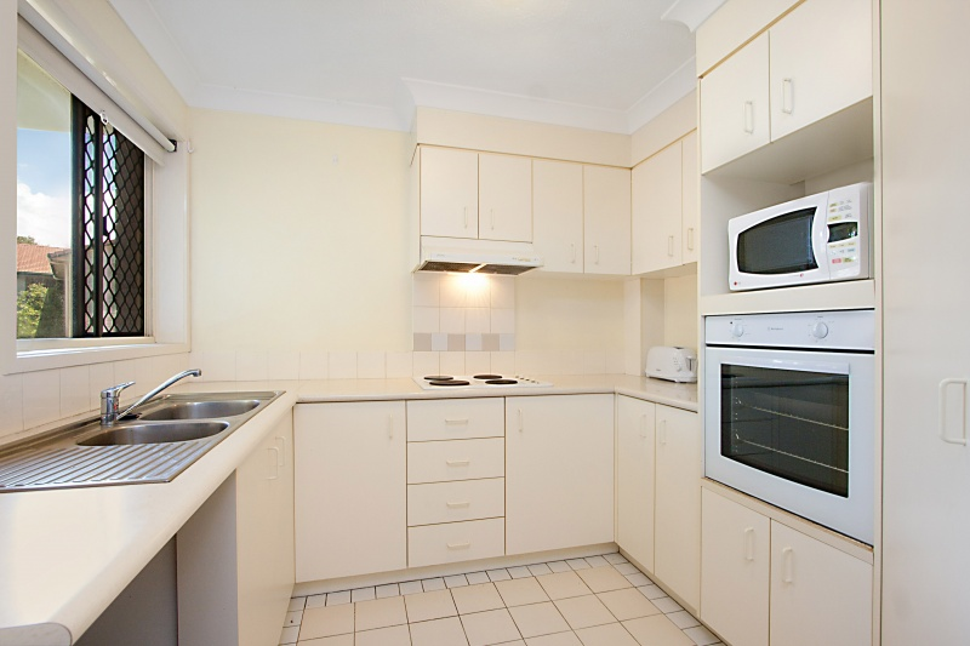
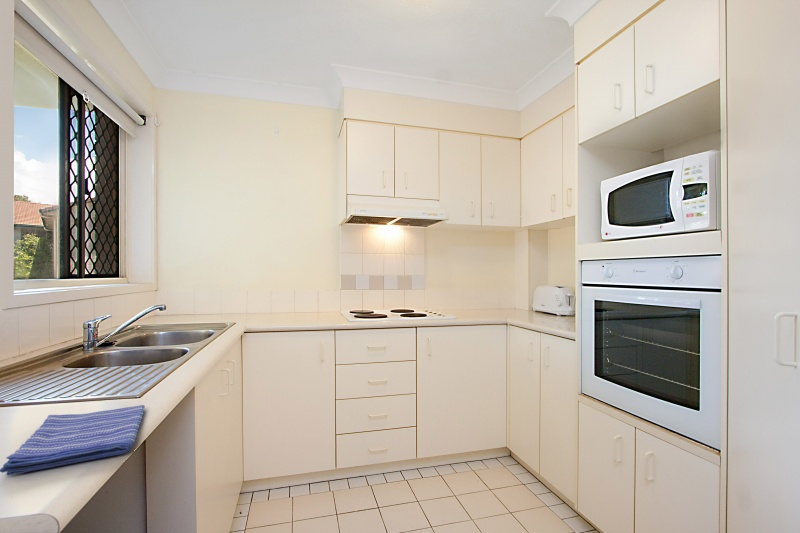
+ dish towel (85, 430)
